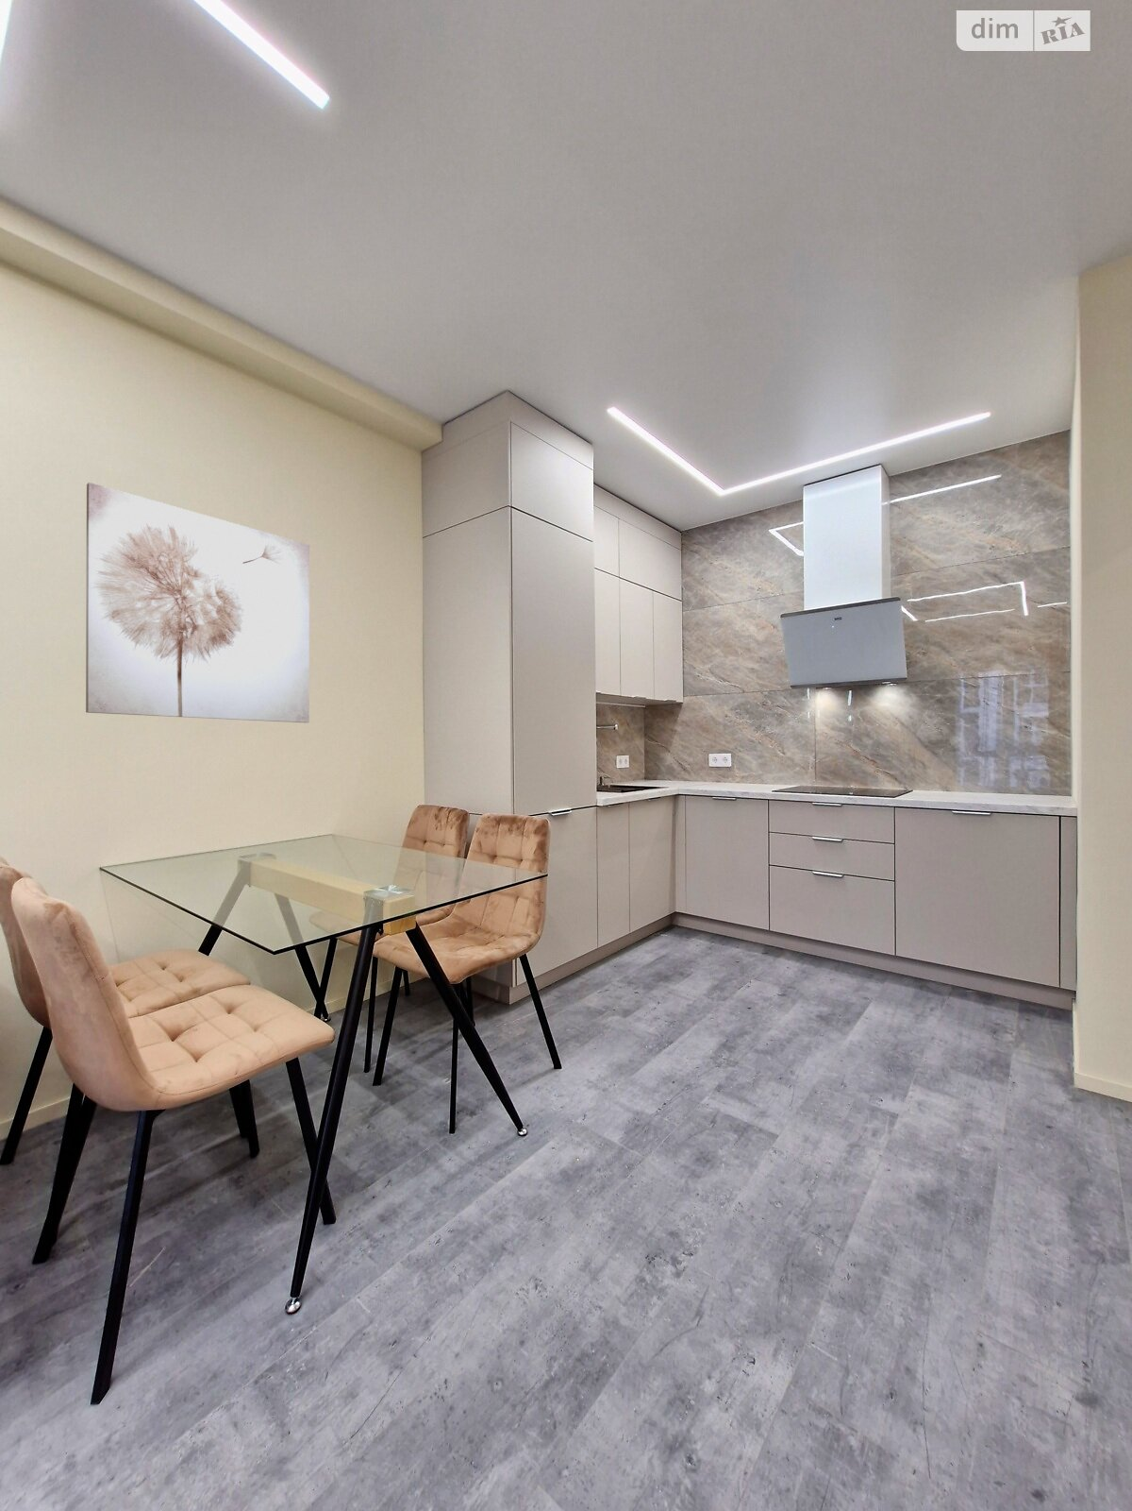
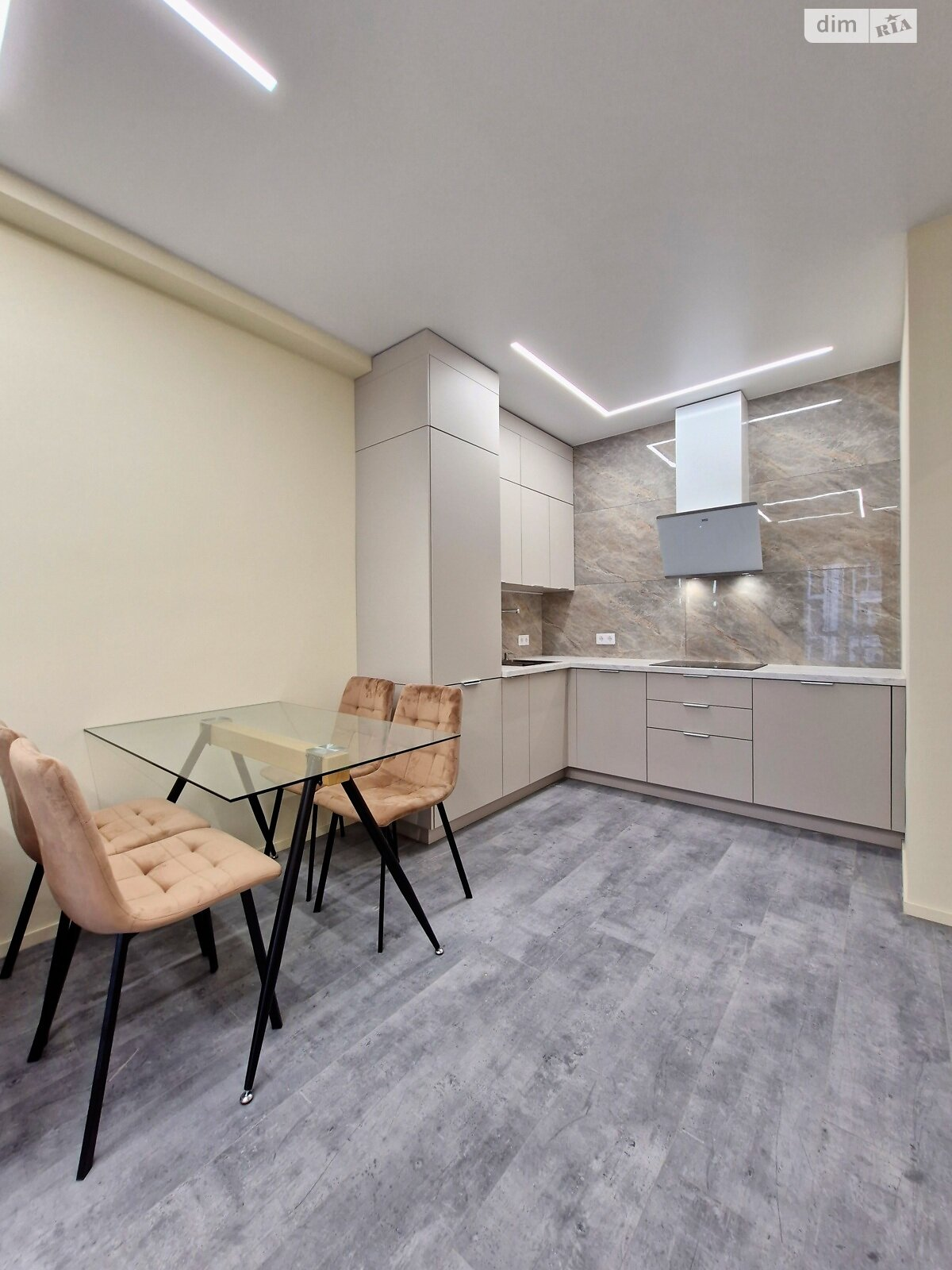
- wall art (212, 617)
